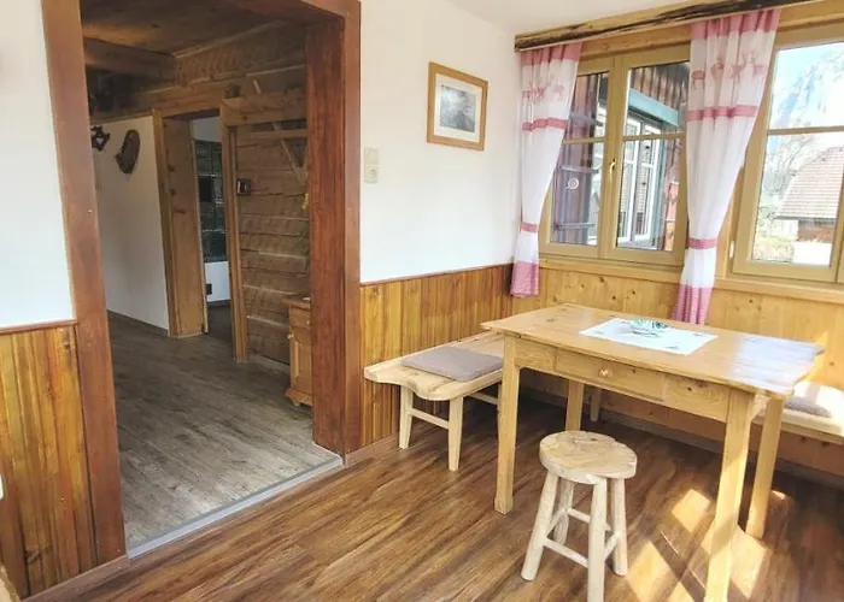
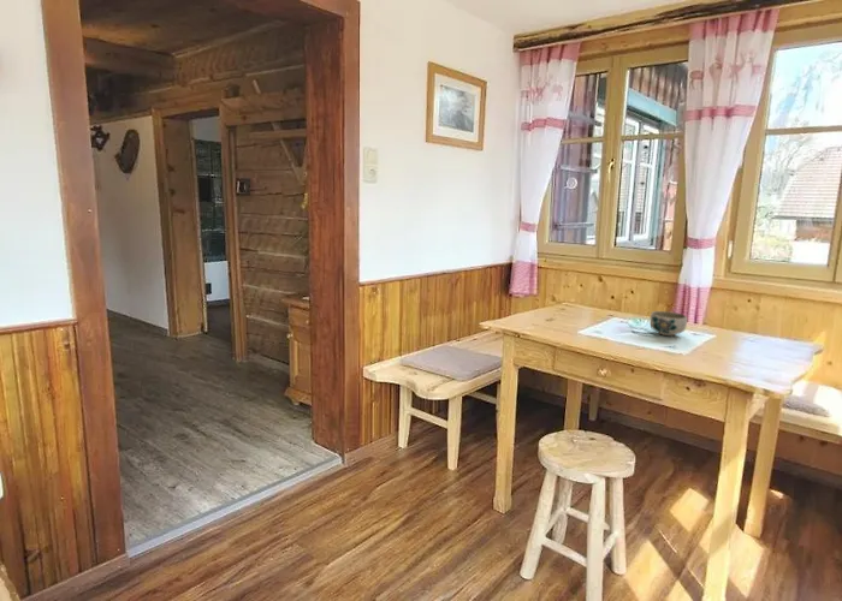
+ bowl (668, 323)
